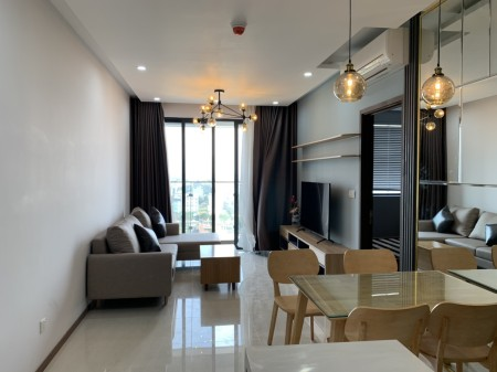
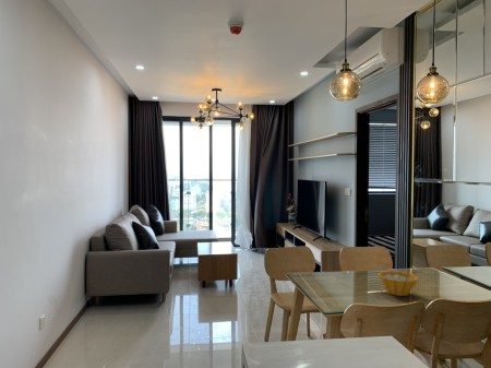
+ bowl (397, 284)
